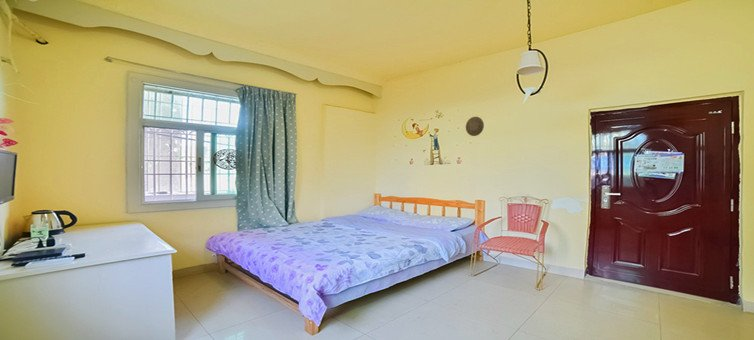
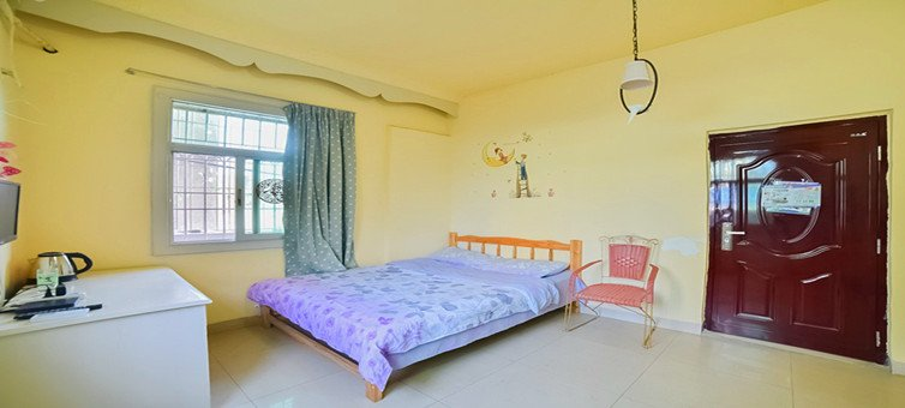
- decorative plate (474, 126)
